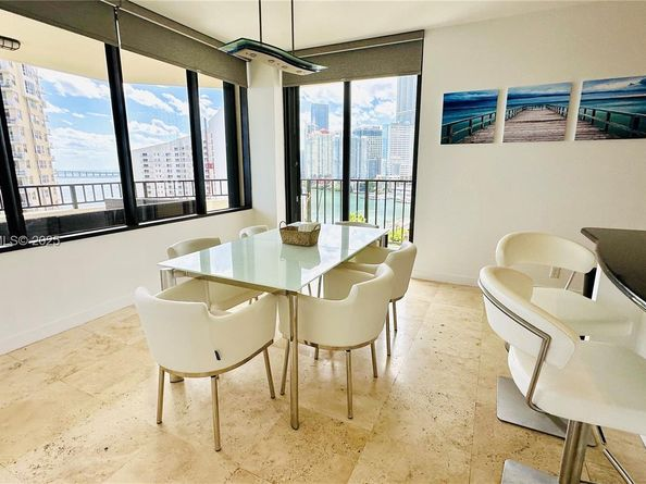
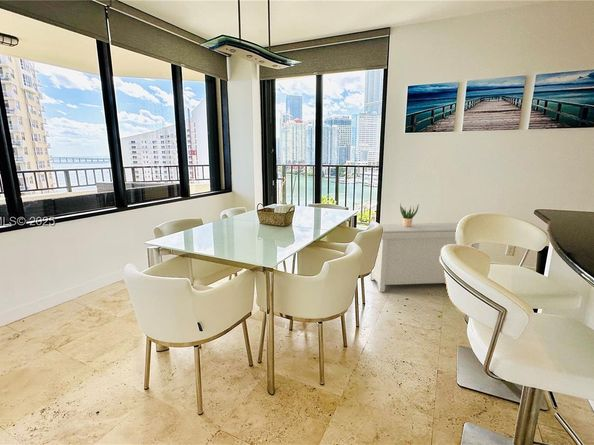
+ potted plant (408, 213)
+ bench (421, 255)
